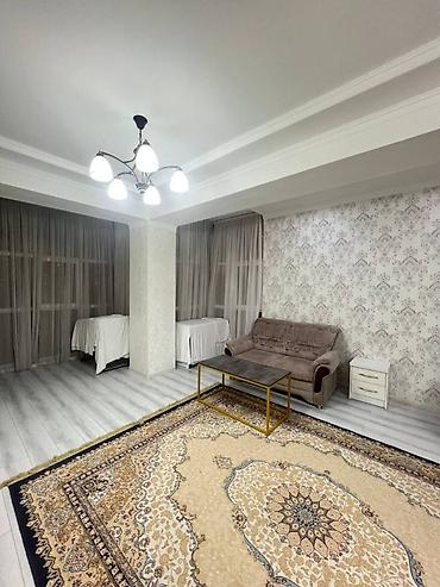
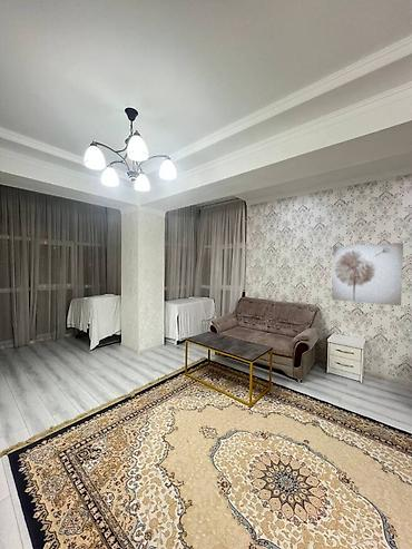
+ wall art (364, 273)
